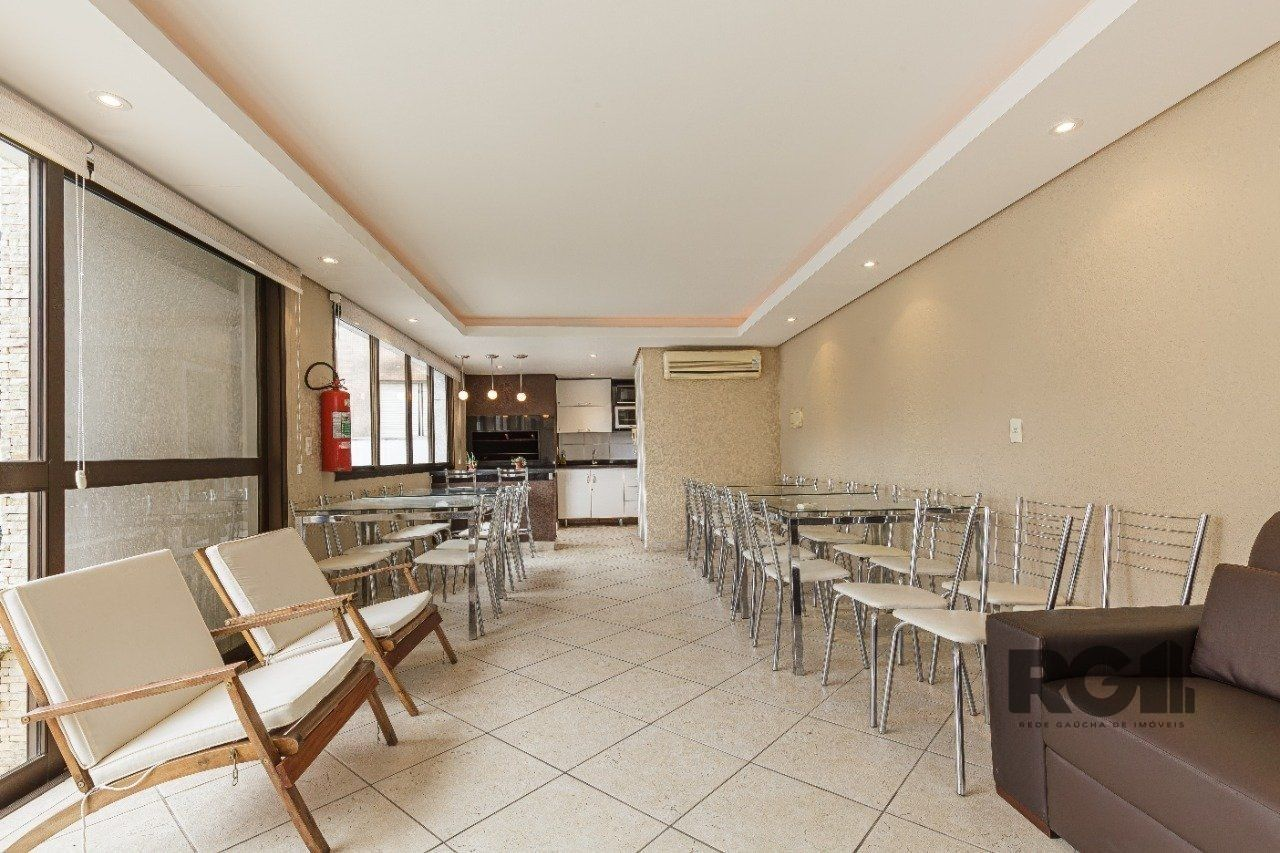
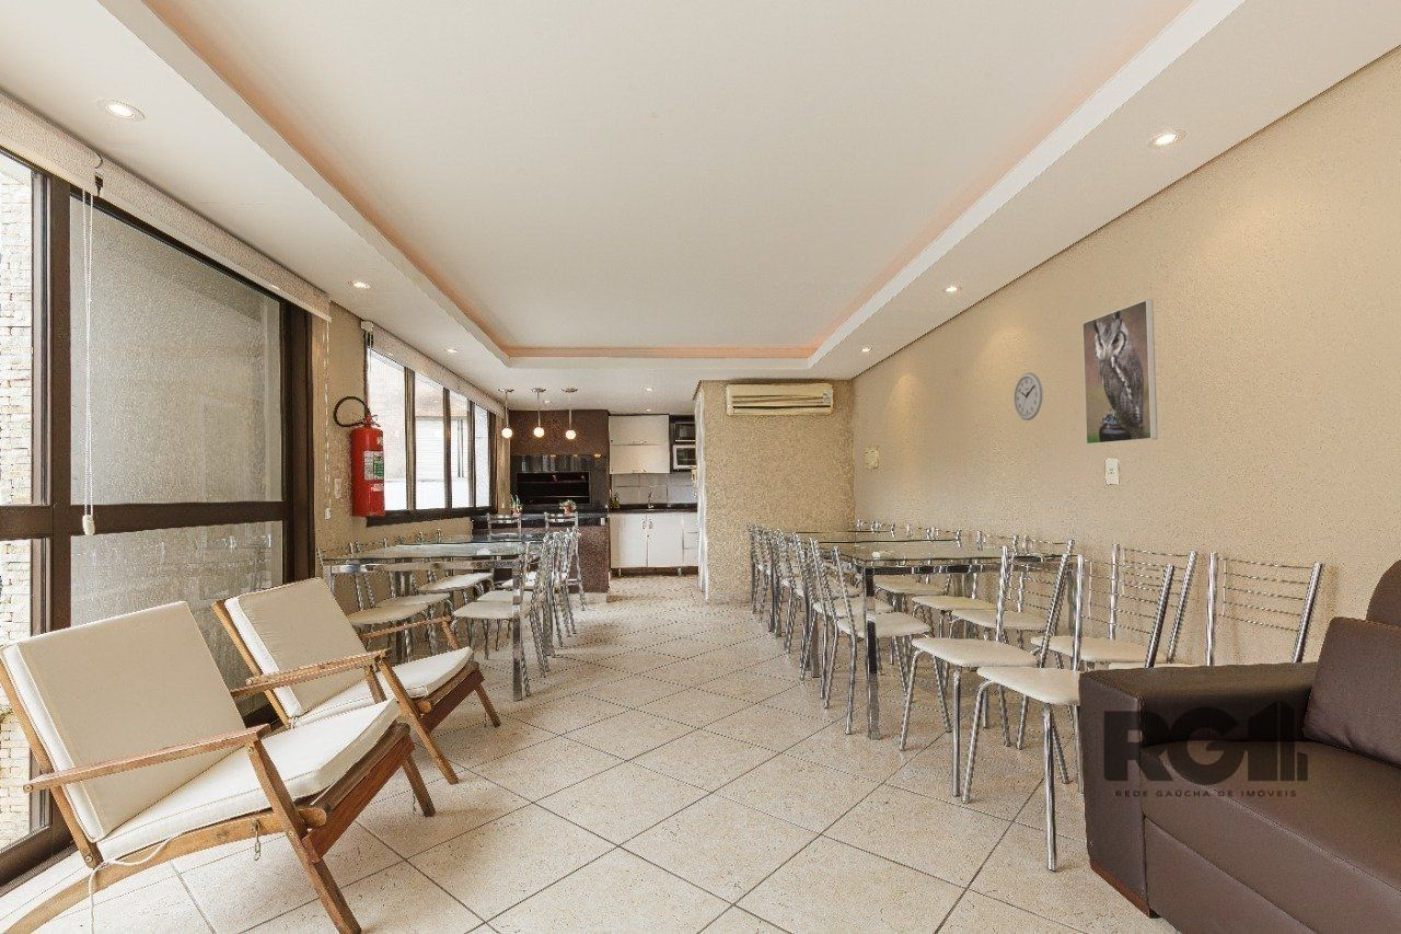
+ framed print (1116, 377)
+ wall clock (1027, 396)
